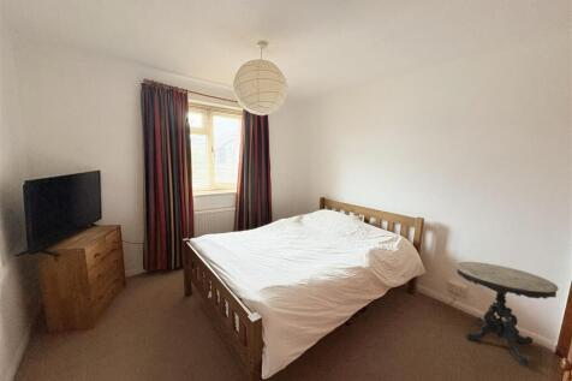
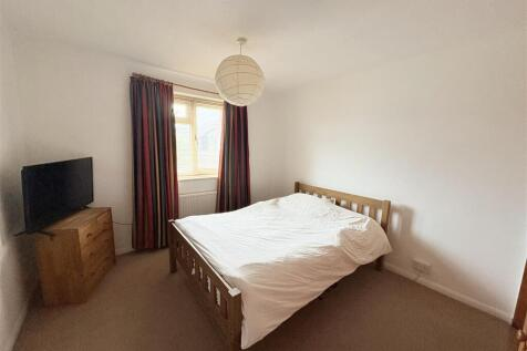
- side table (499, 306)
